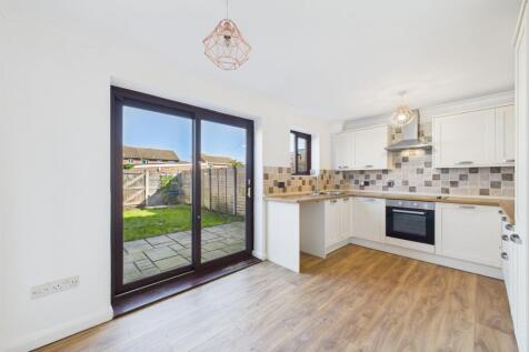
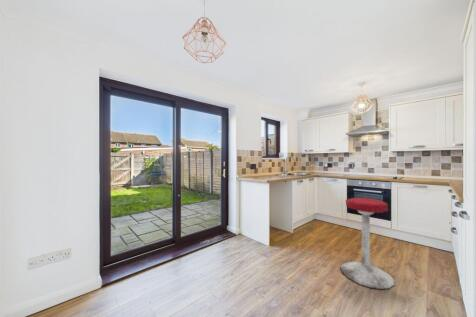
+ stool (365, 237)
